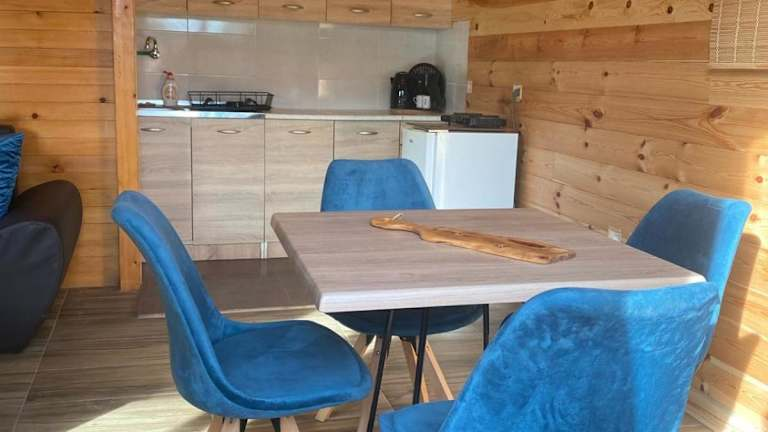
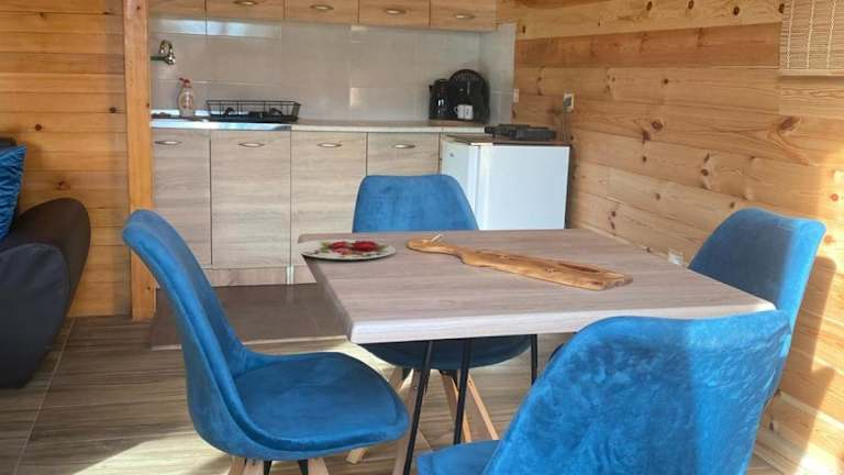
+ plate (343, 247)
